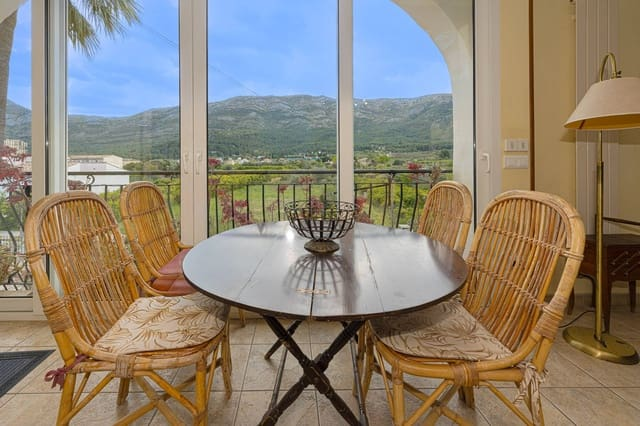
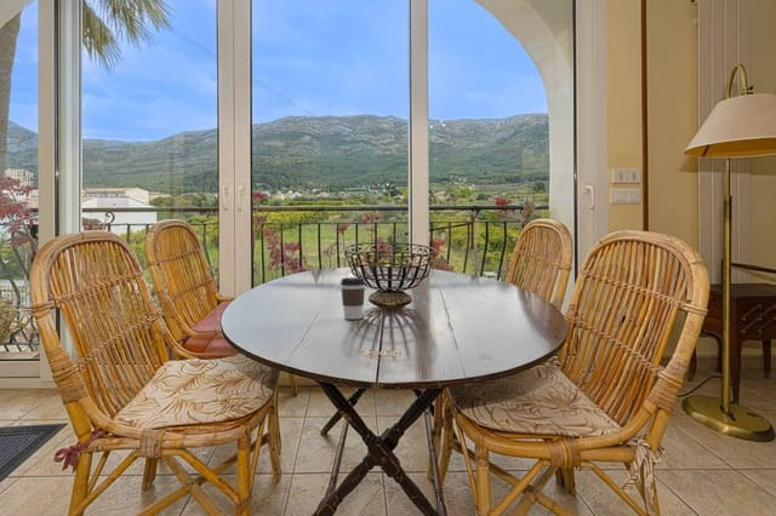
+ coffee cup (353, 298)
